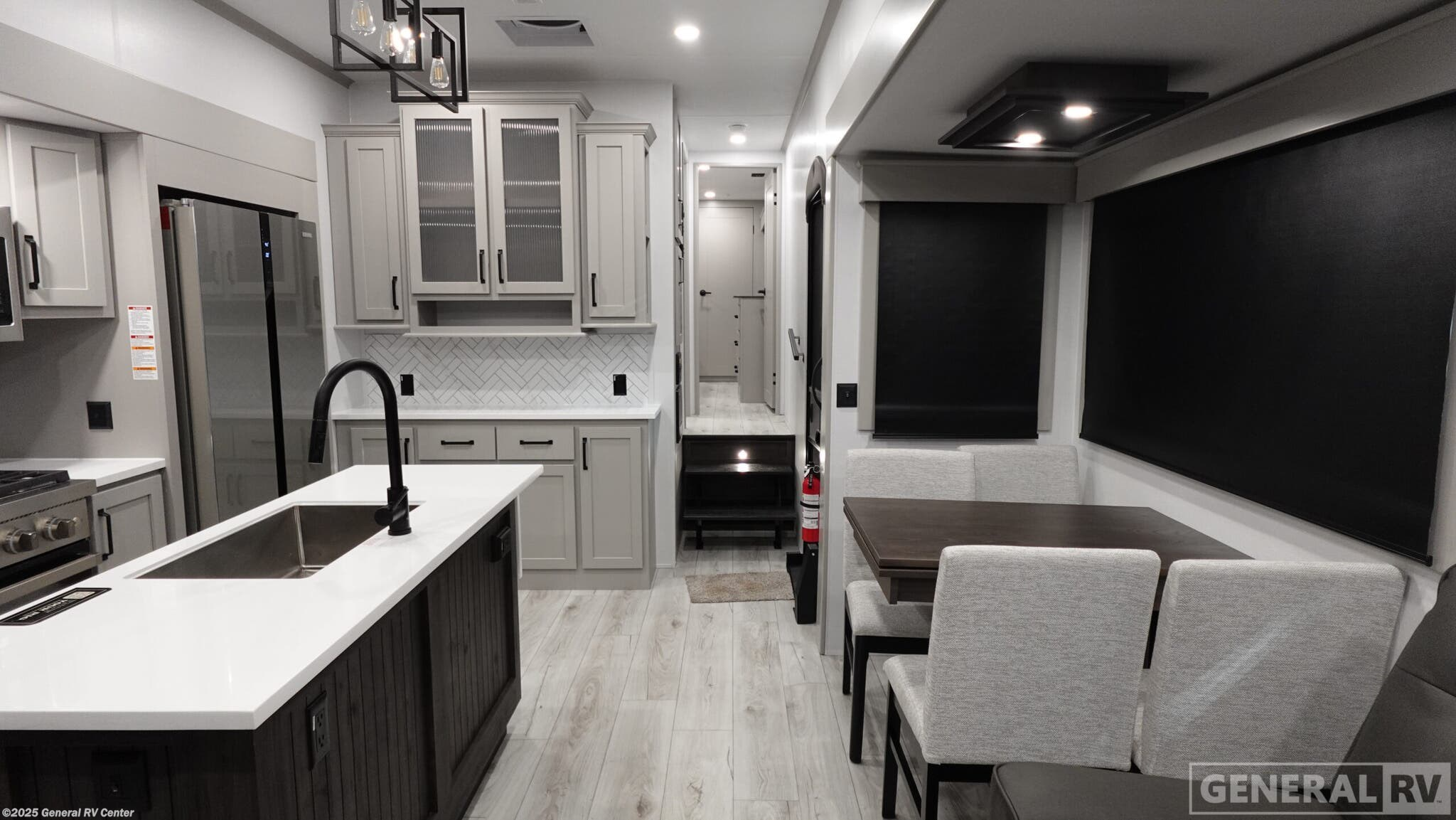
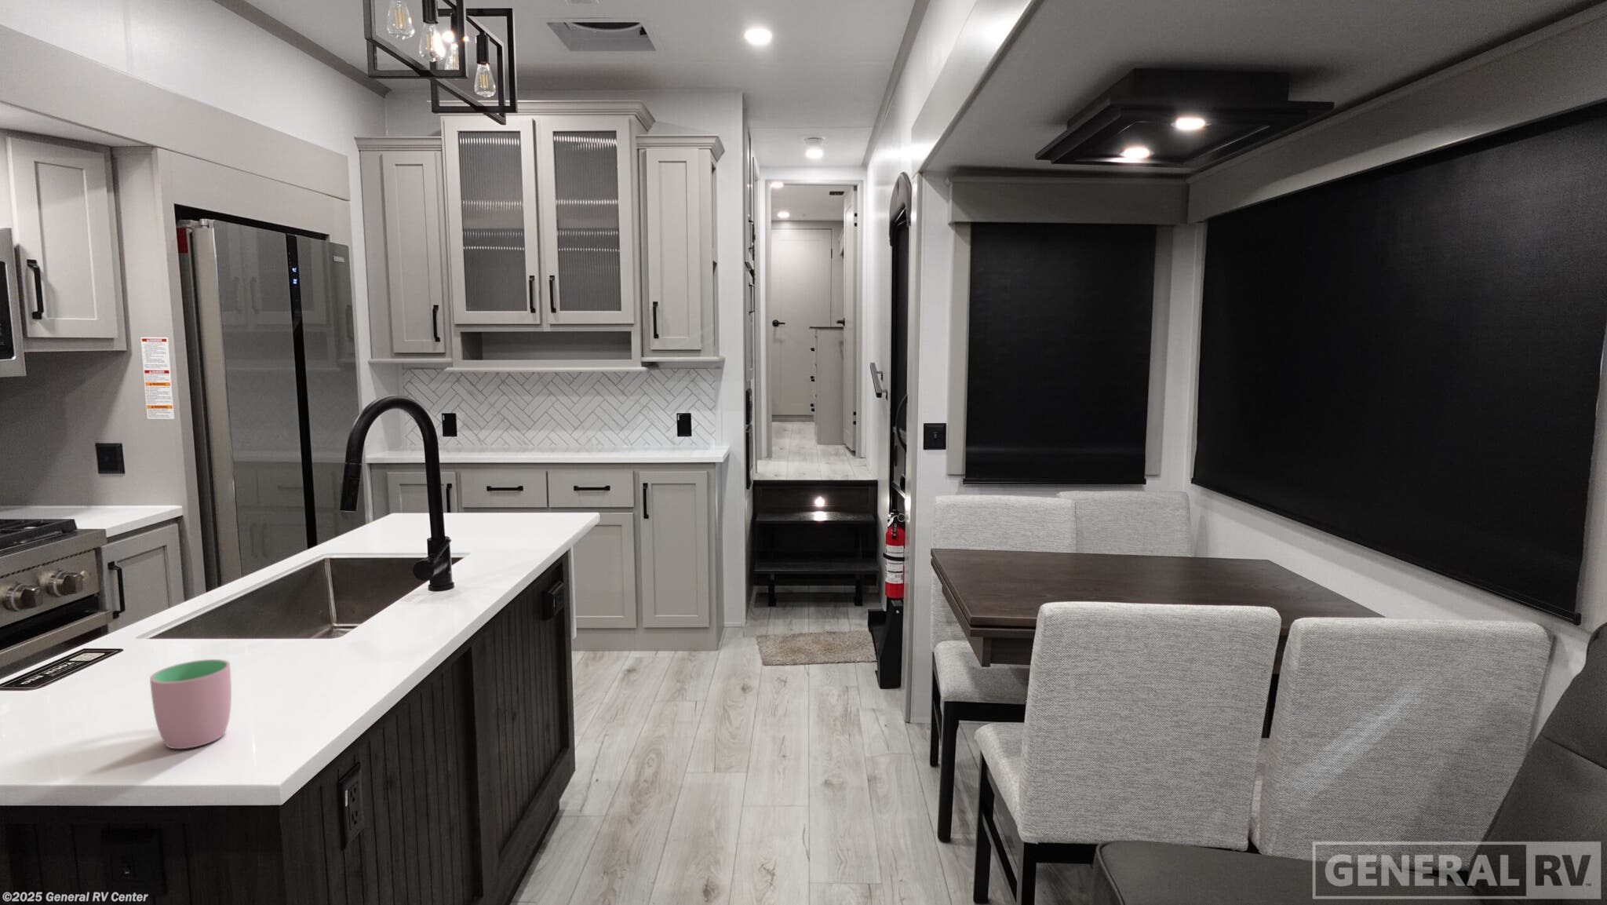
+ cup (199, 700)
